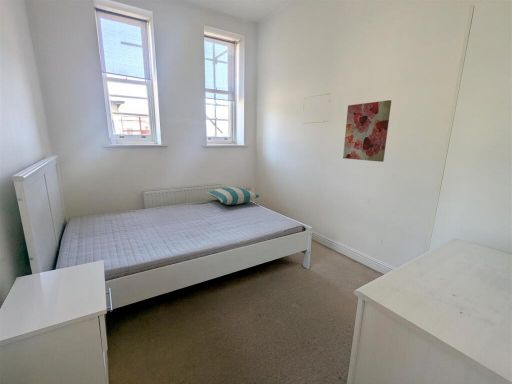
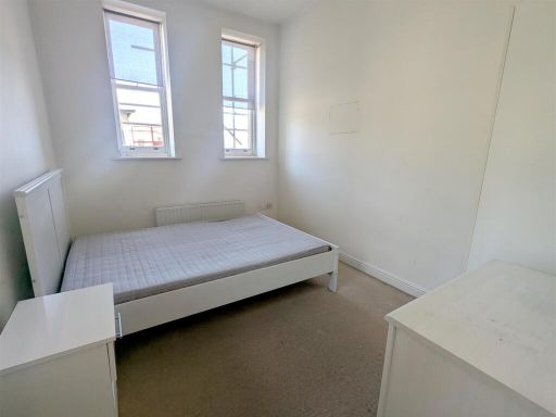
- pillow (232, 195)
- wall art (364, 132)
